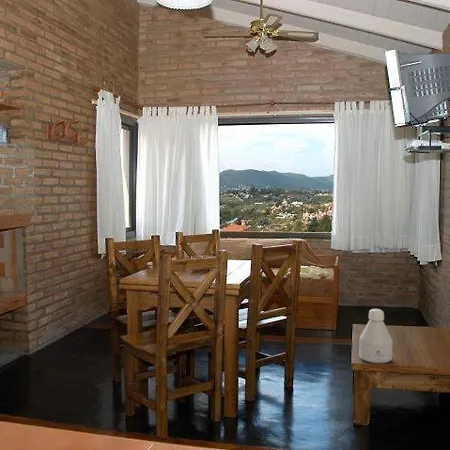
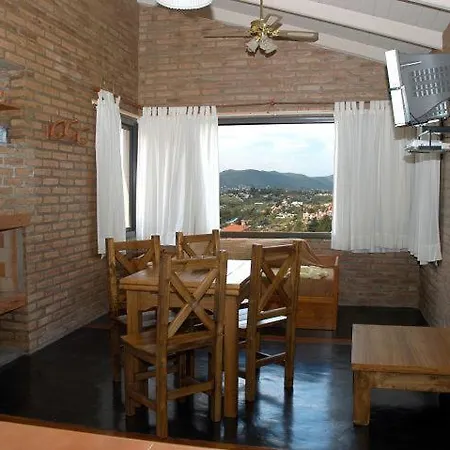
- bottle (376, 334)
